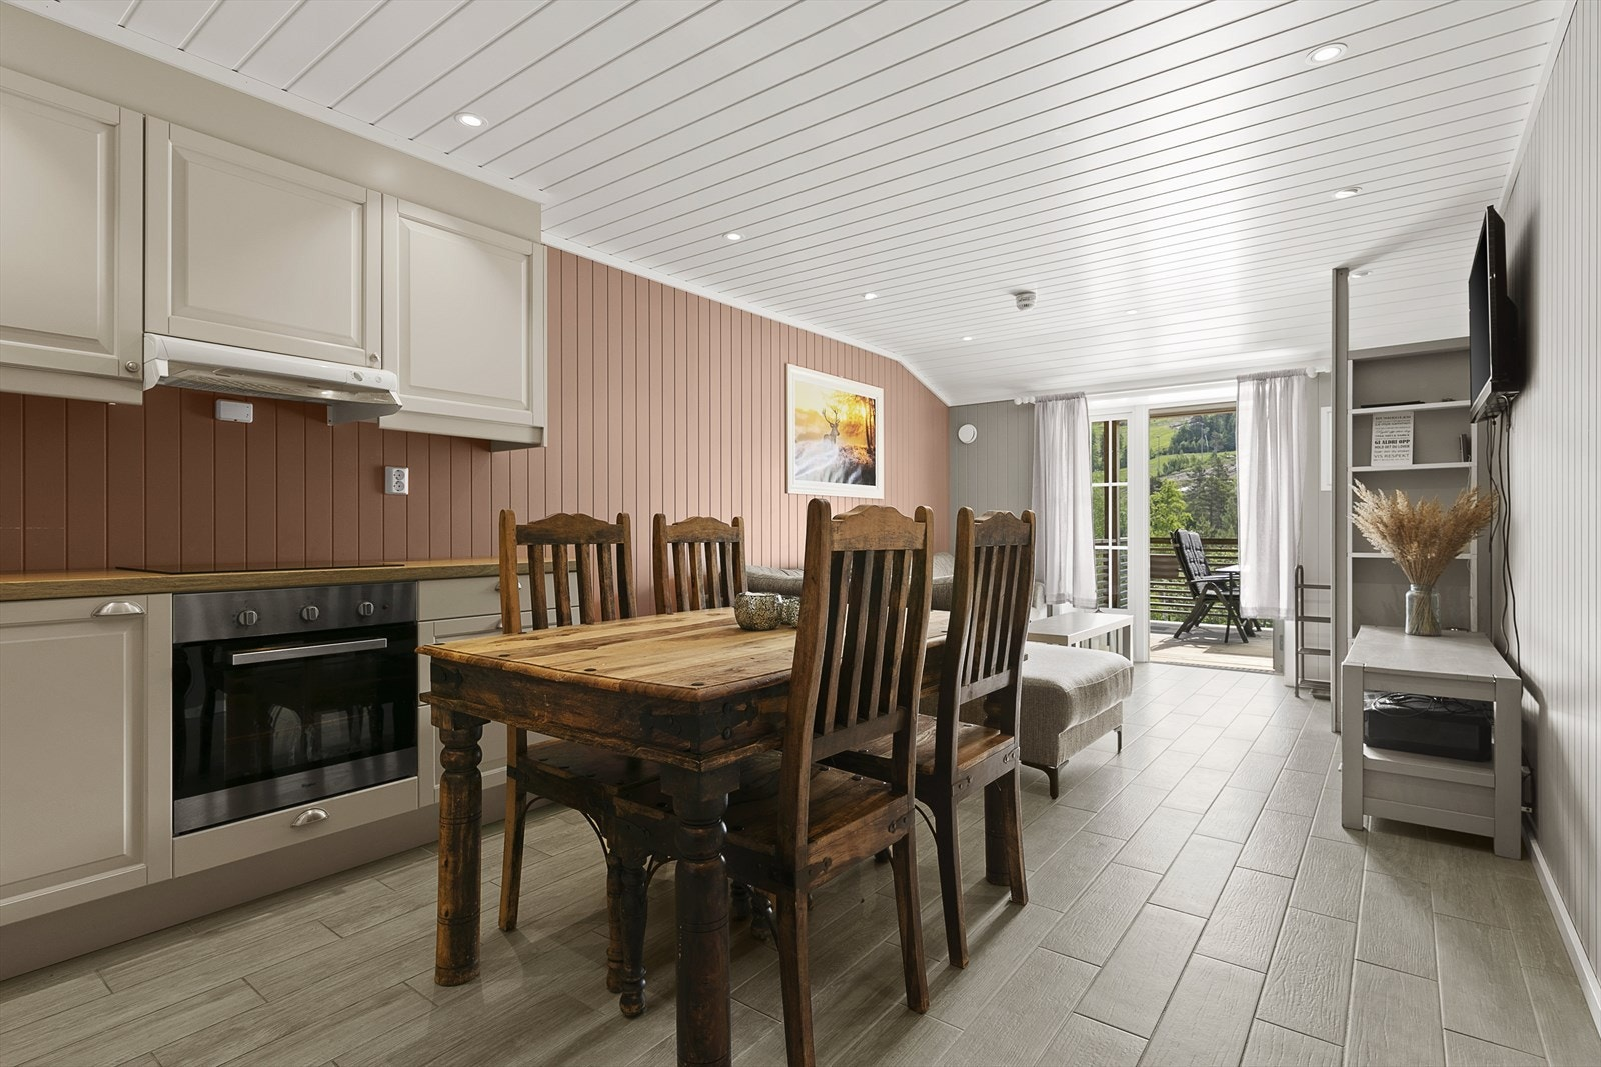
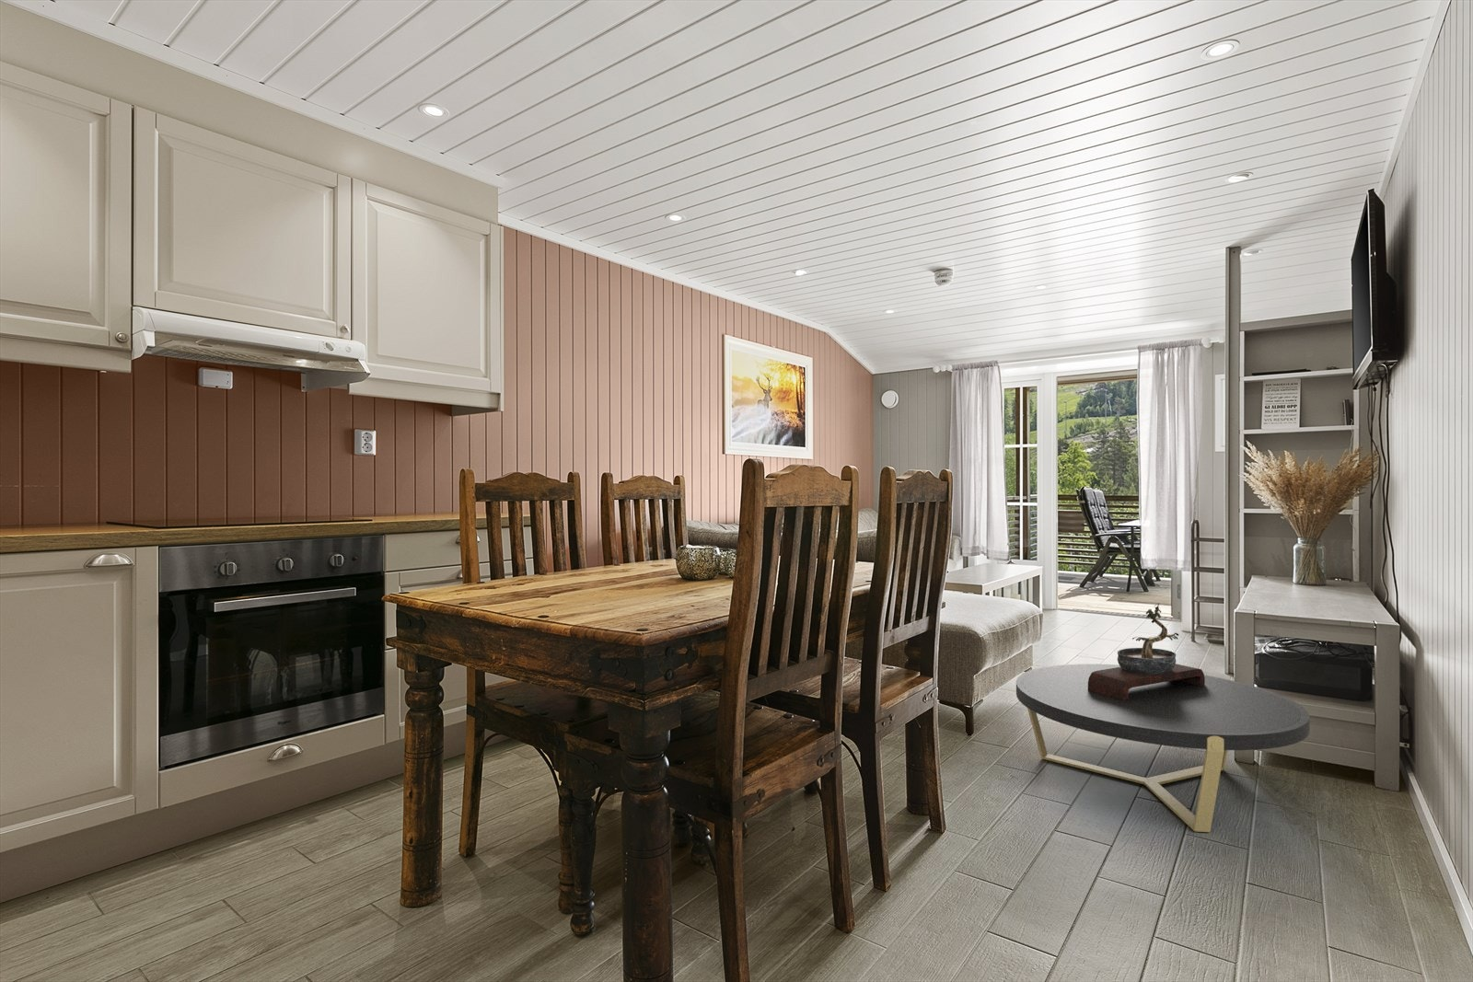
+ coffee table (1151, 738)
+ bonsai tree (1146, 643)
